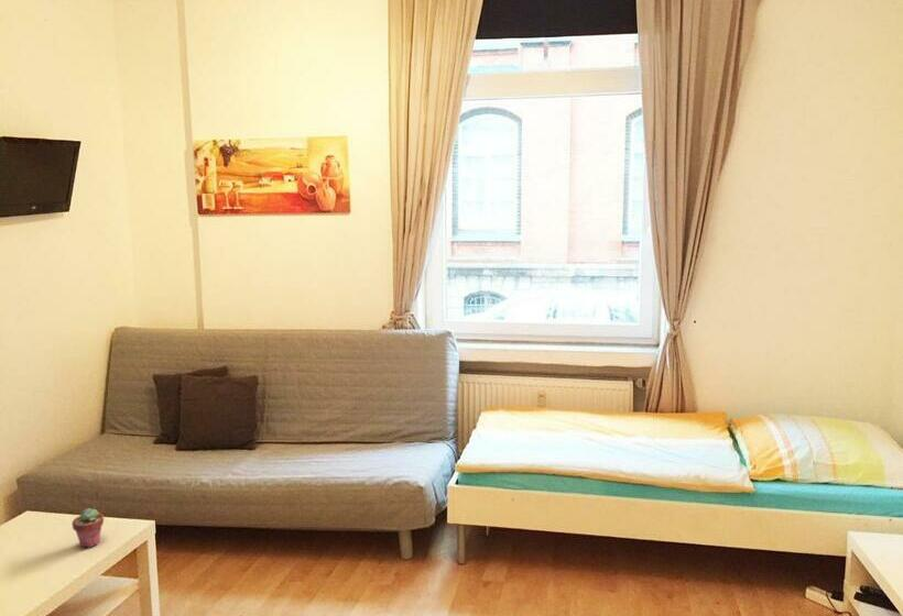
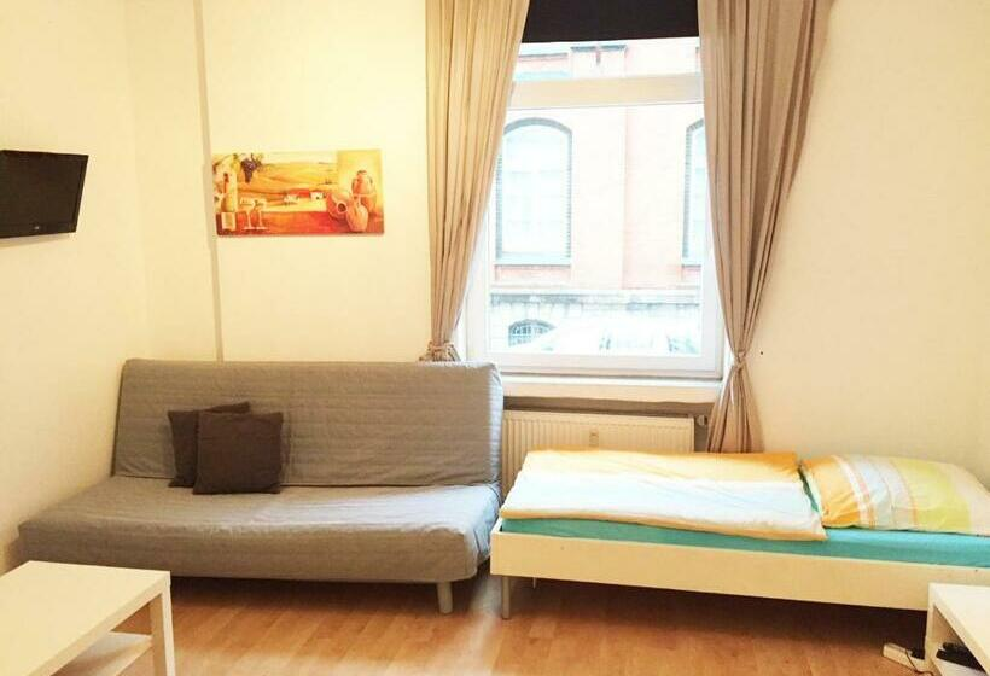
- potted succulent (88, 526)
